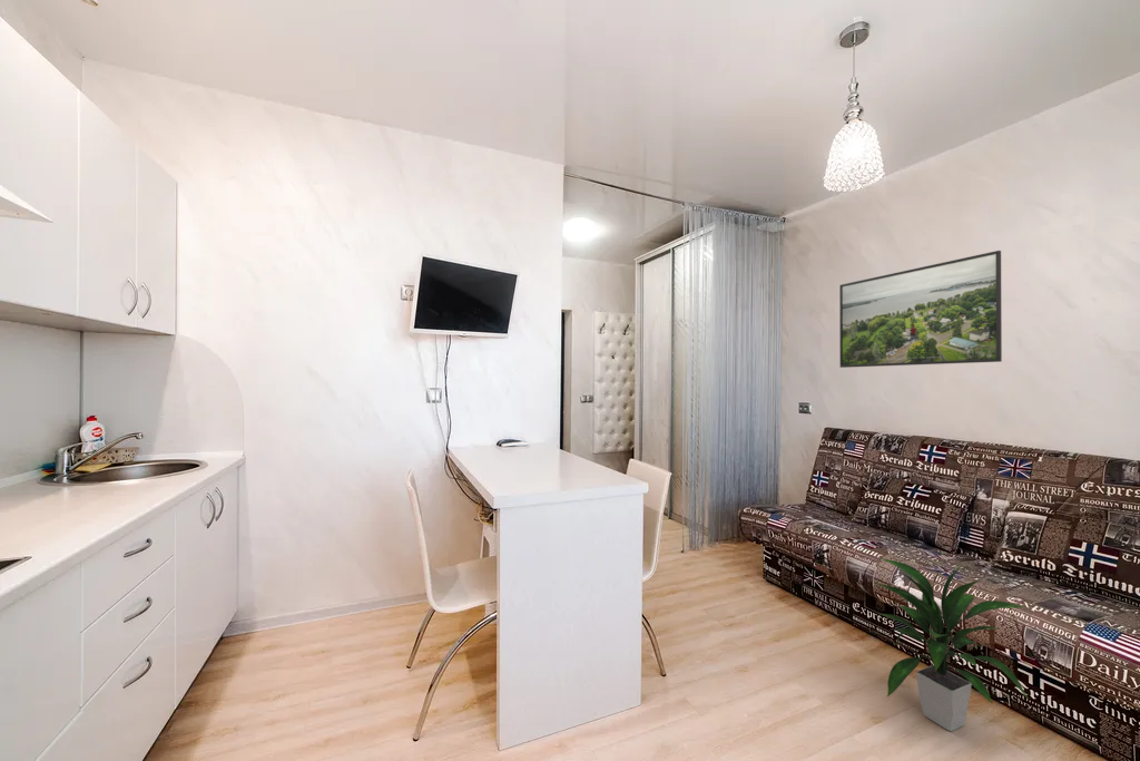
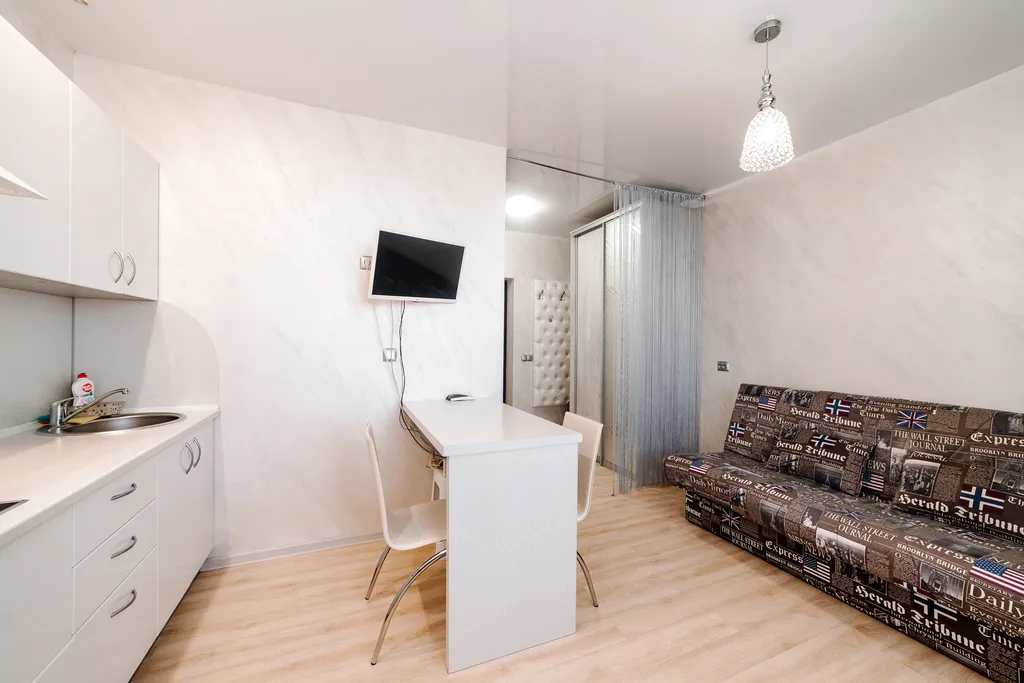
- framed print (908, 318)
- indoor plant (936, 638)
